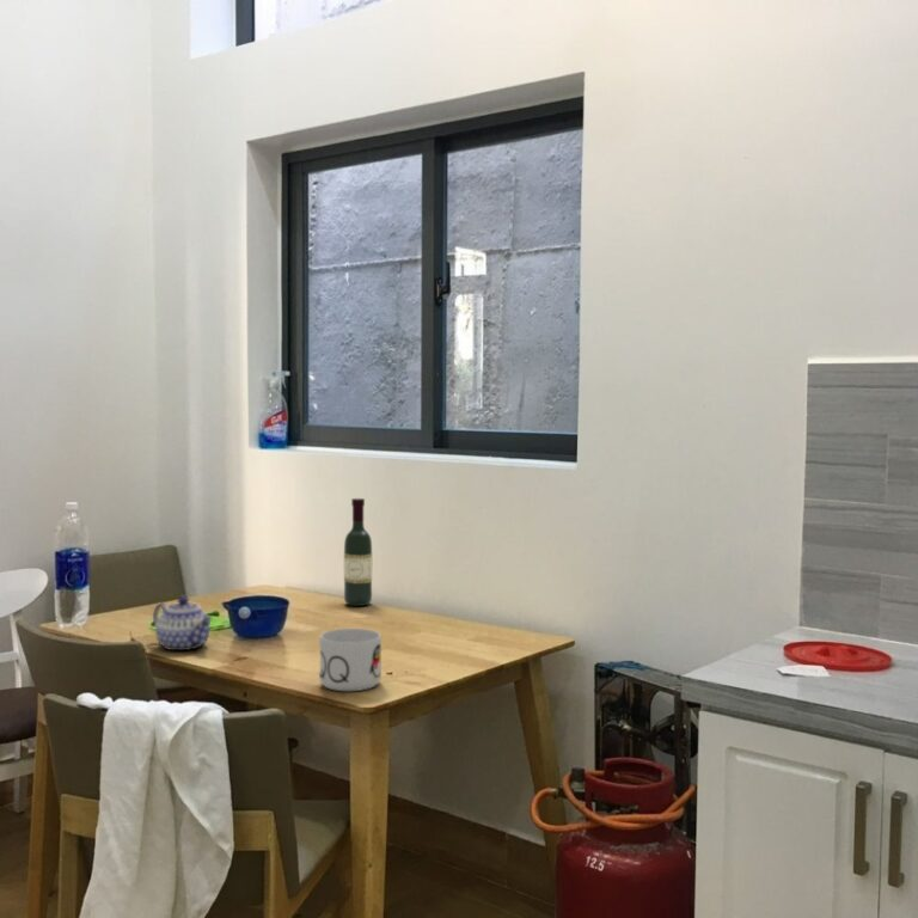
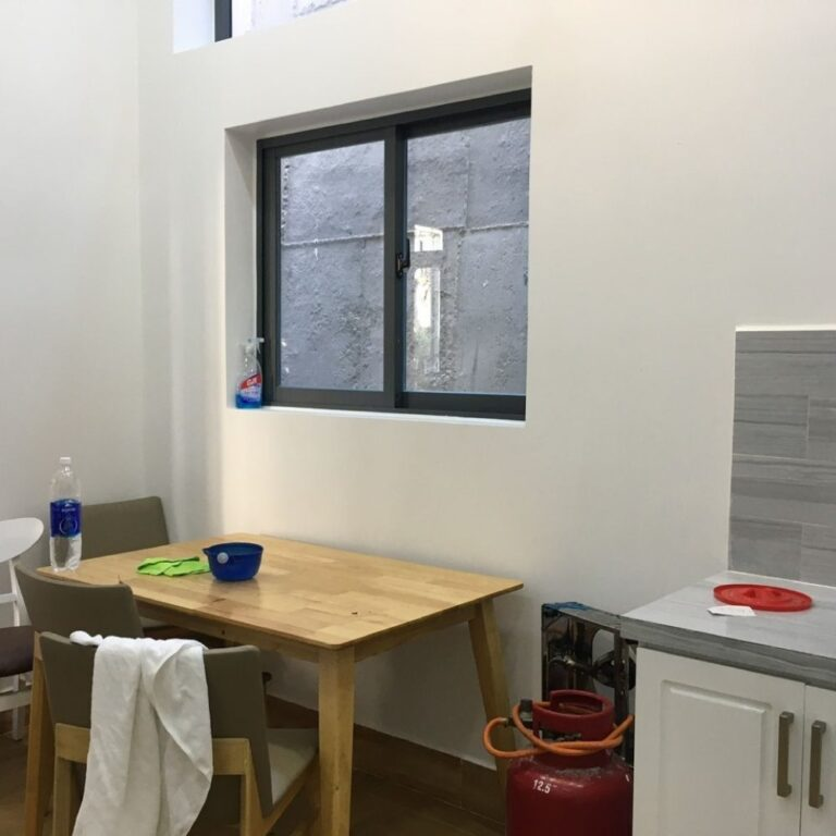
- teapot (182, 620)
- mug (349, 656)
- wine bottle (357, 551)
